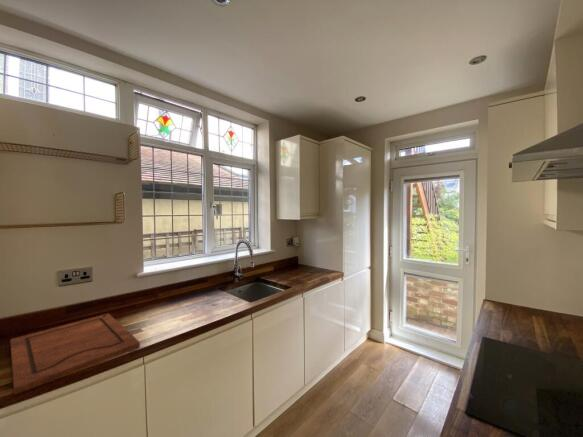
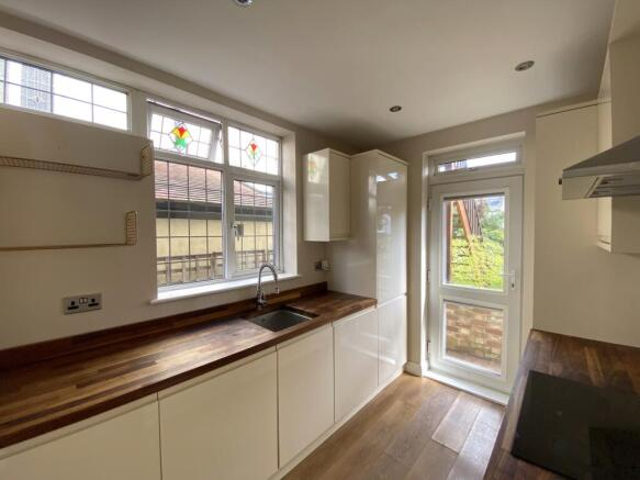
- cutting board (74, 343)
